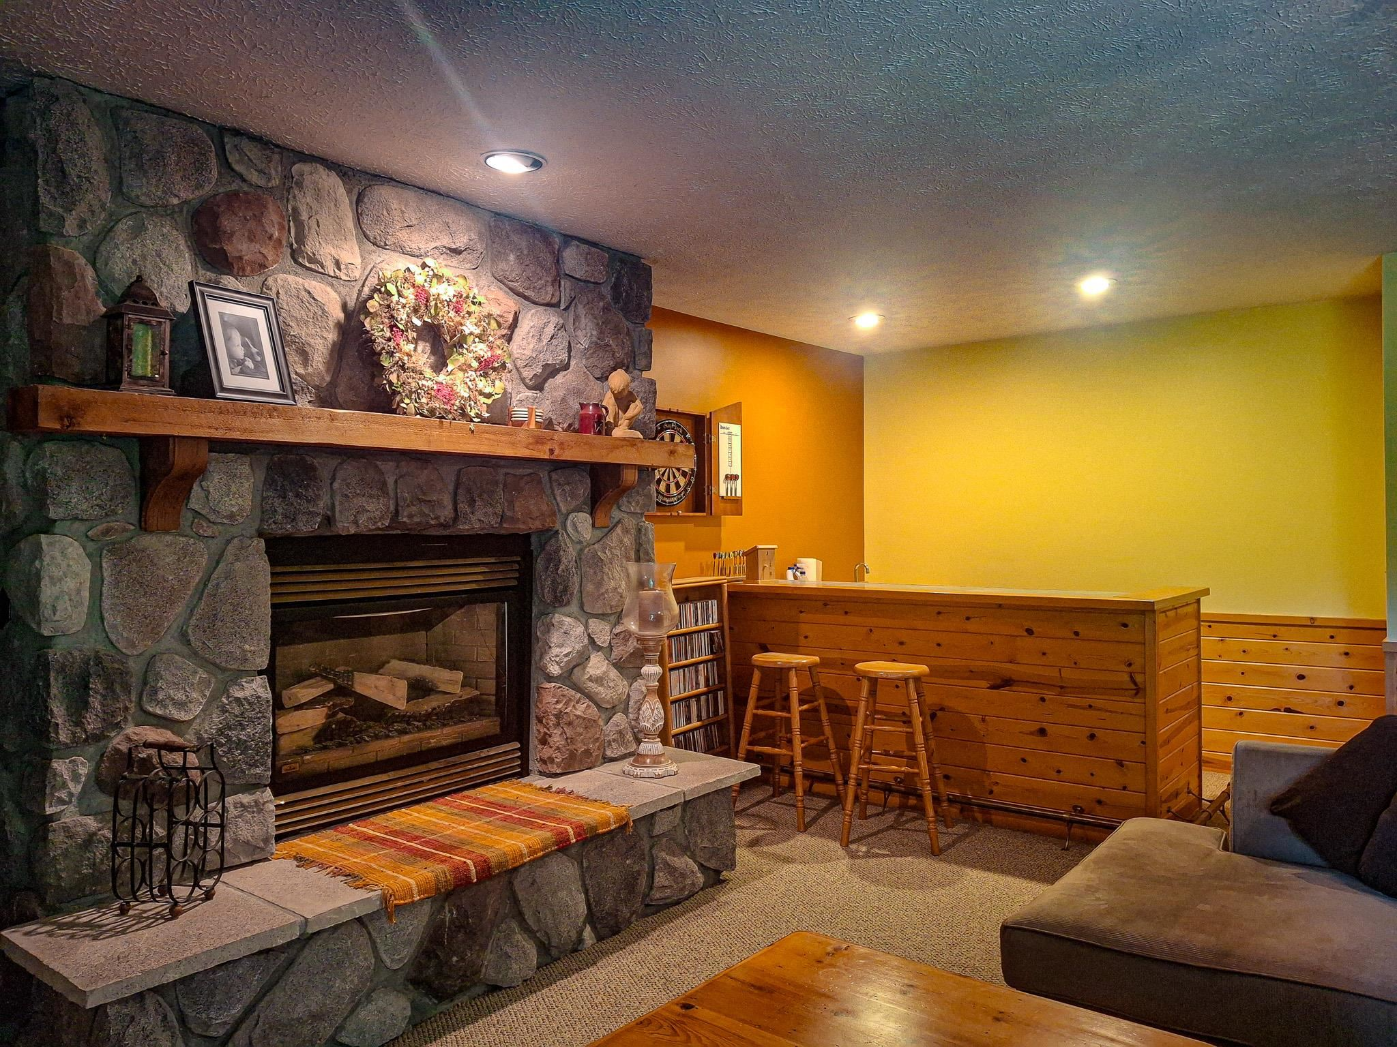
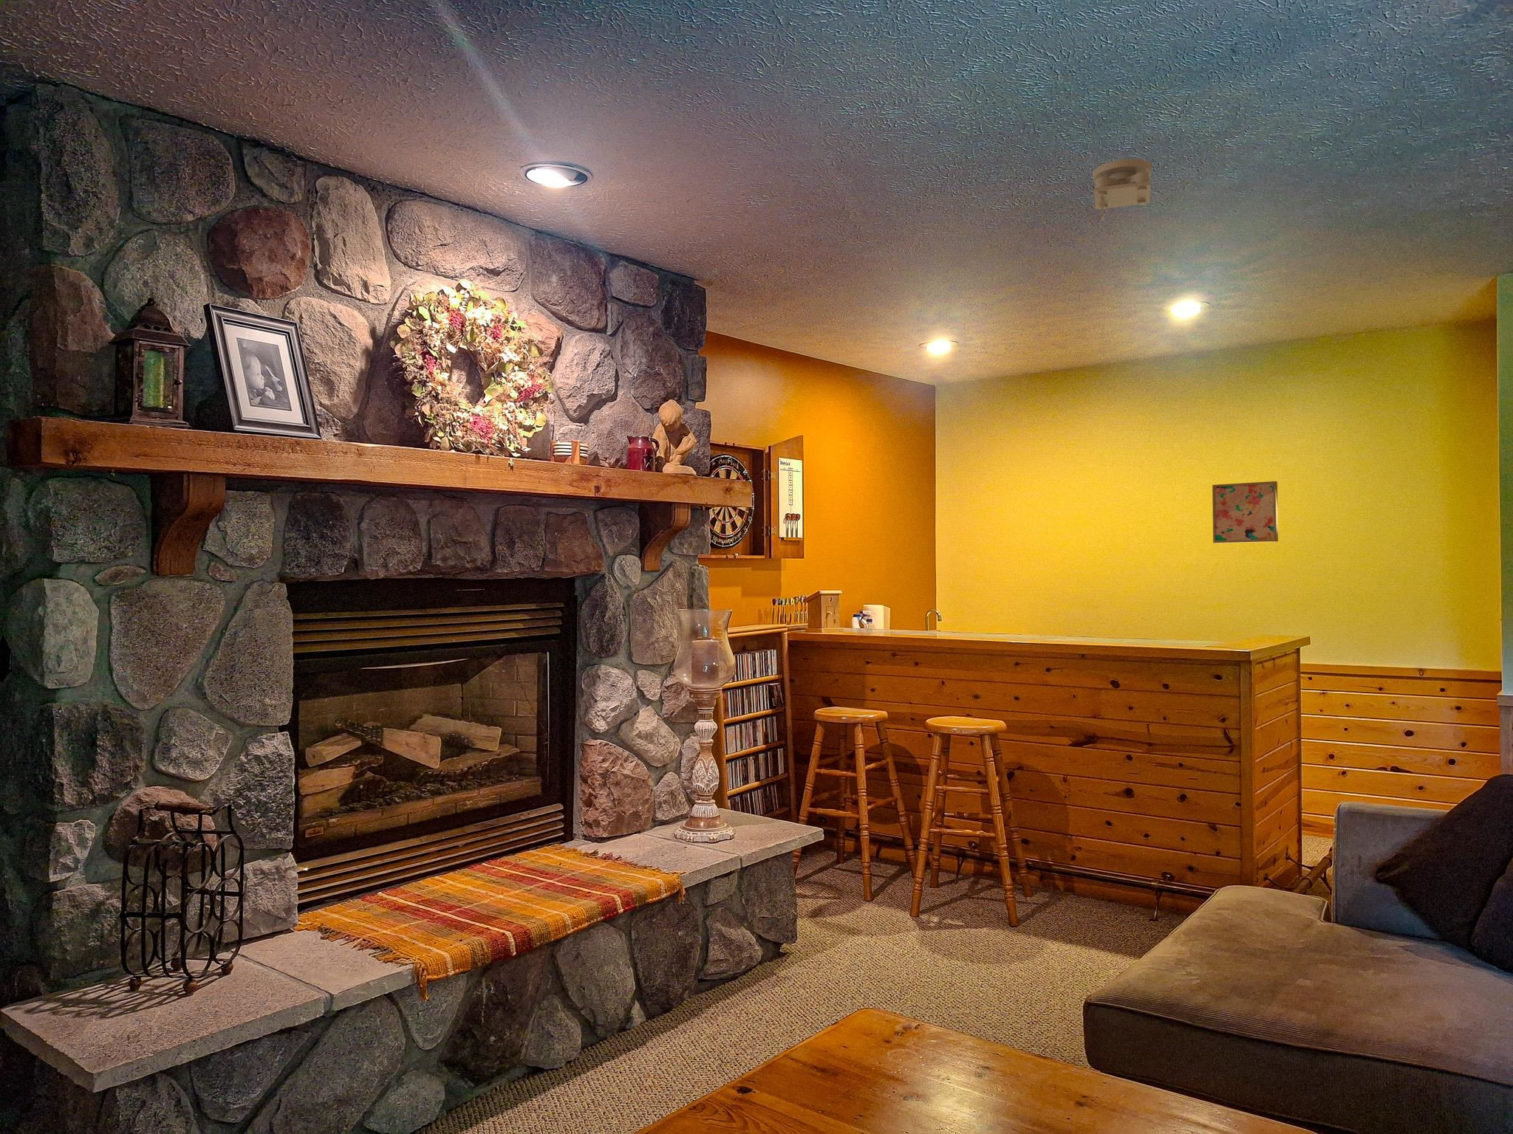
+ smoke detector (1121, 193)
+ wall art (1244, 512)
